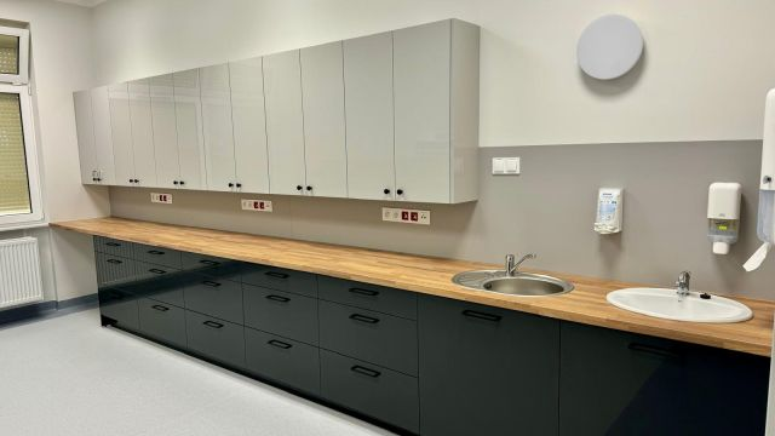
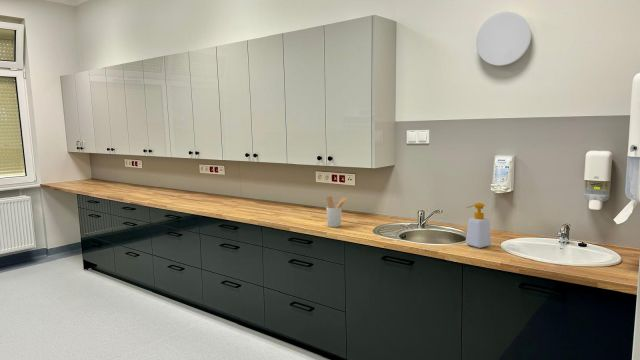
+ utensil holder (337, 211)
+ soap bottle (476, 224)
